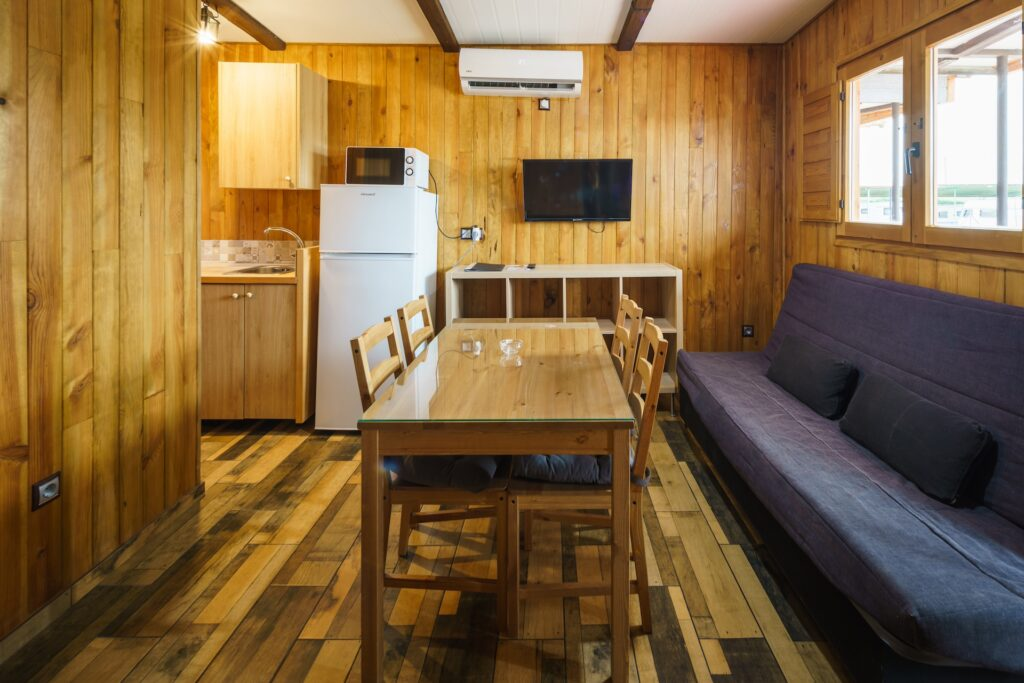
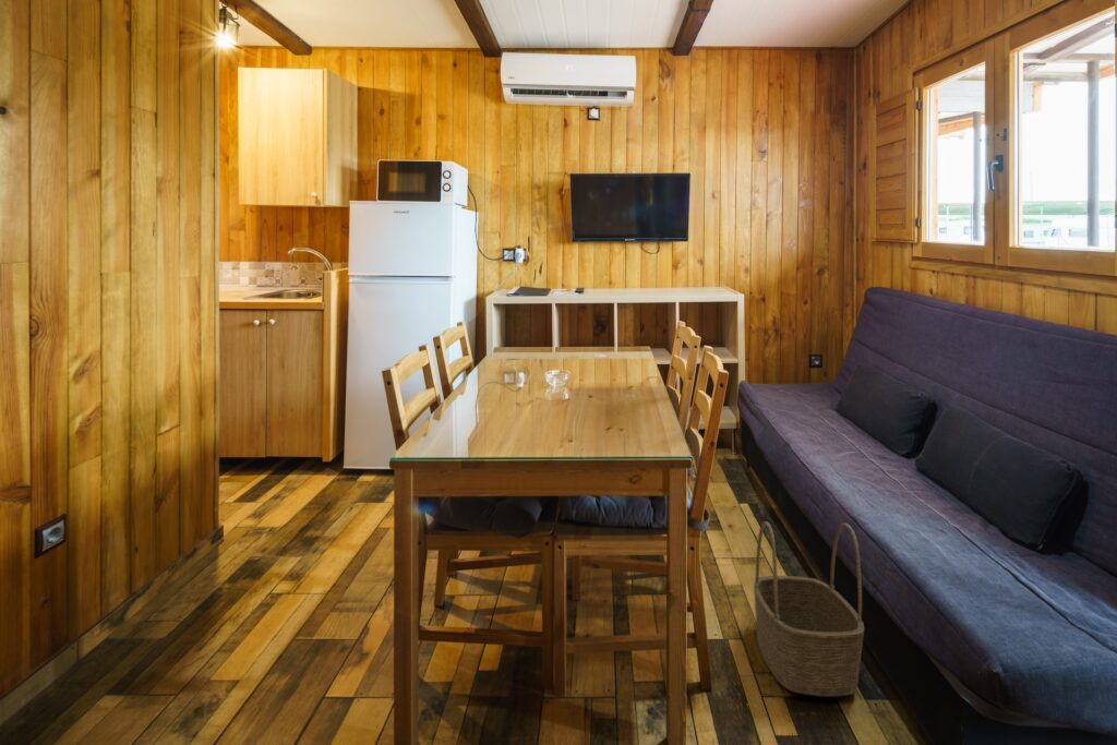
+ basket (804, 592)
